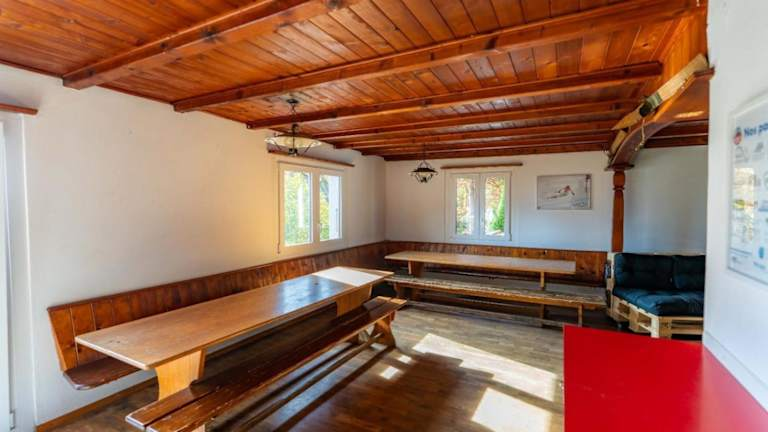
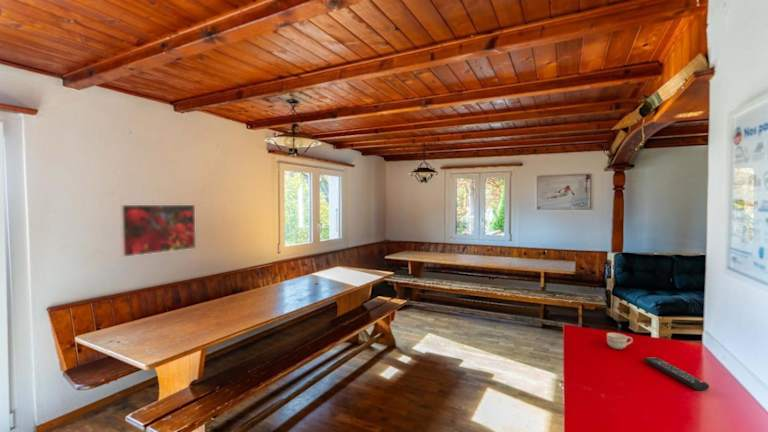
+ cup (619, 341)
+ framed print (161, 228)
+ remote control (673, 372)
